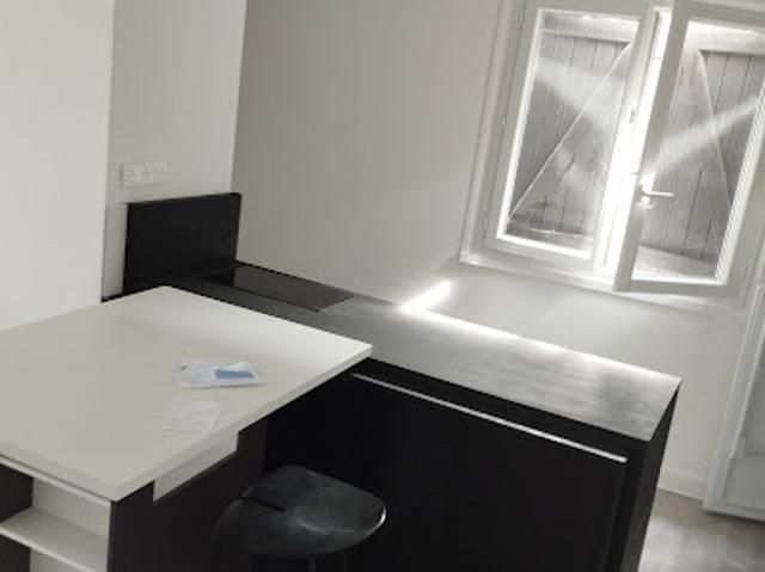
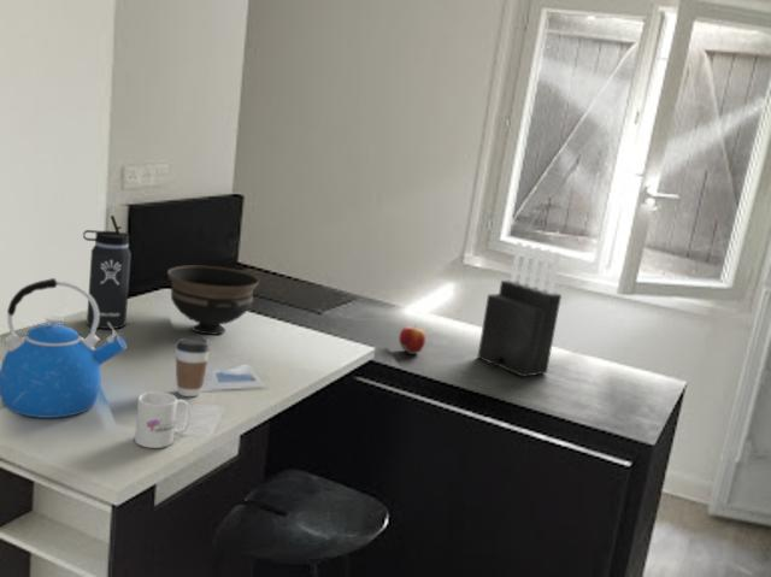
+ bowl (211, 302)
+ apple (412, 338)
+ knife block (519, 307)
+ coffee cup (190, 366)
+ mug (164, 418)
+ thermos bottle (105, 270)
+ kettle (65, 341)
